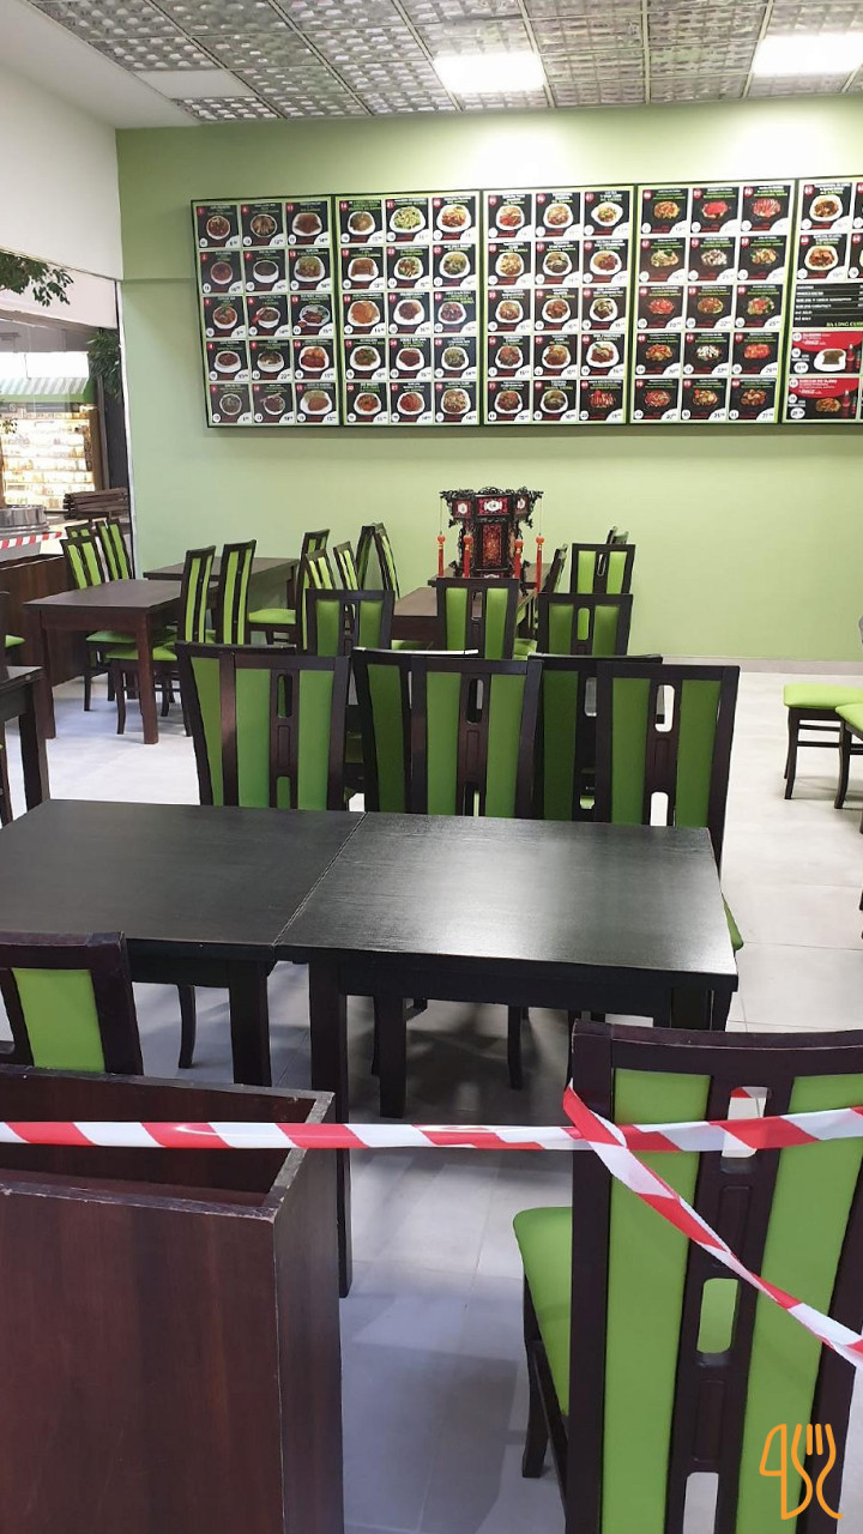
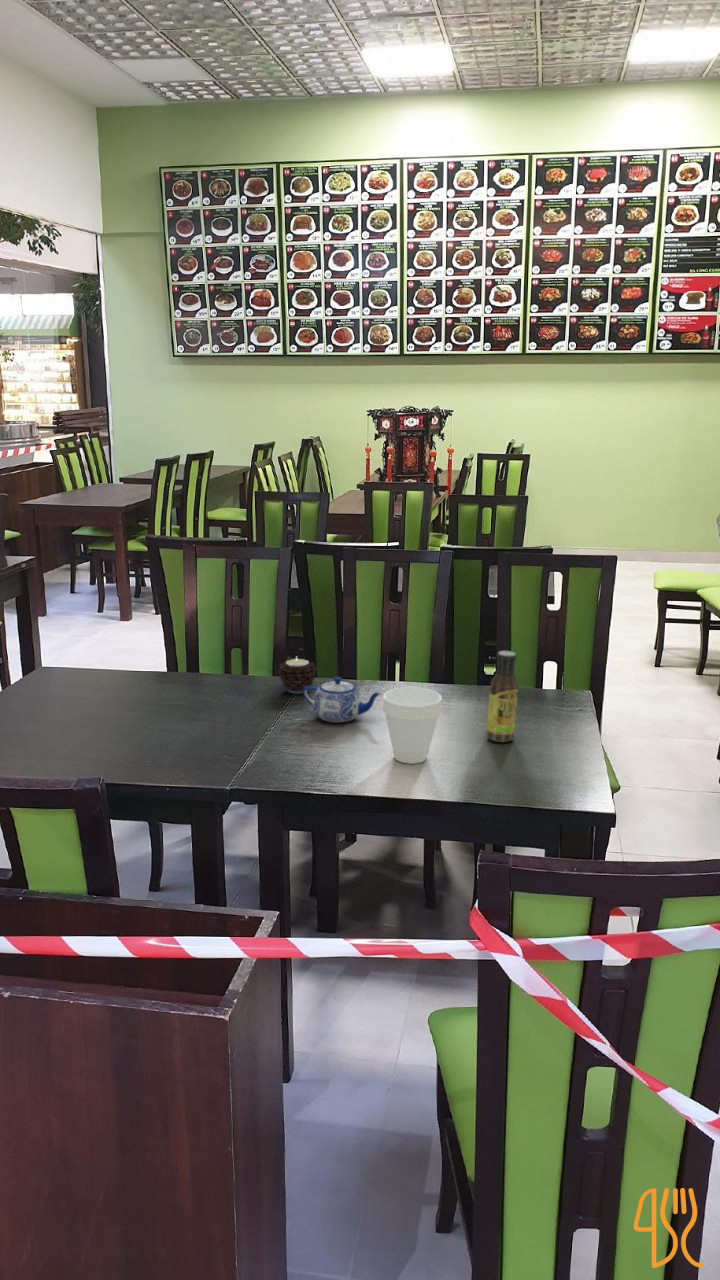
+ teapot (341, 698)
+ cup (411, 727)
+ candle (297, 673)
+ sauce bottle (503, 696)
